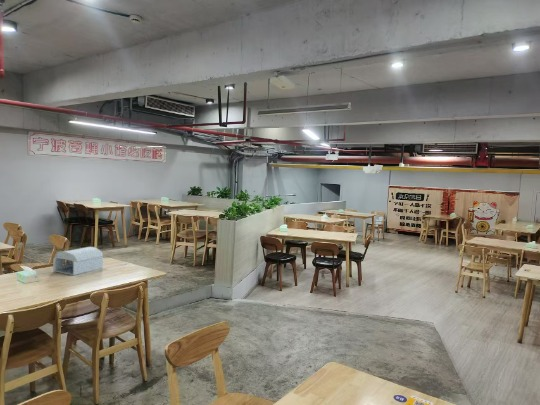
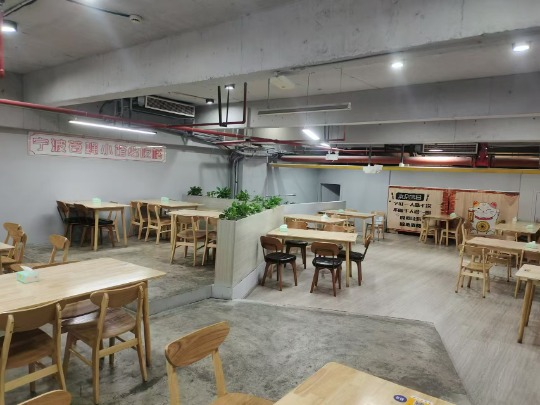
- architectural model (78, 259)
